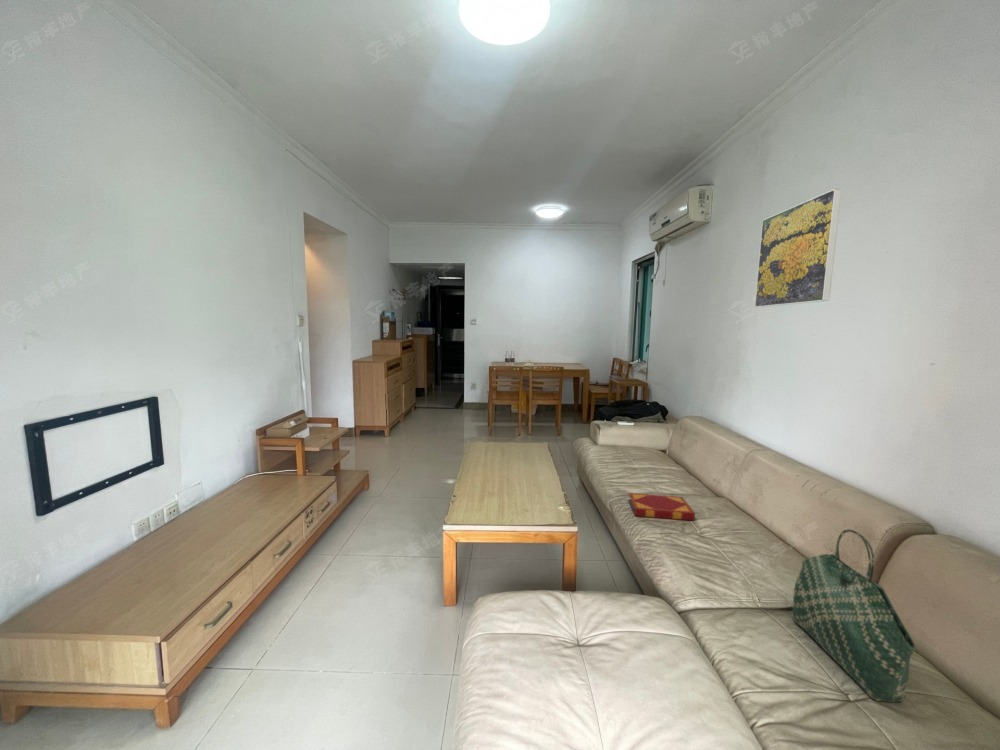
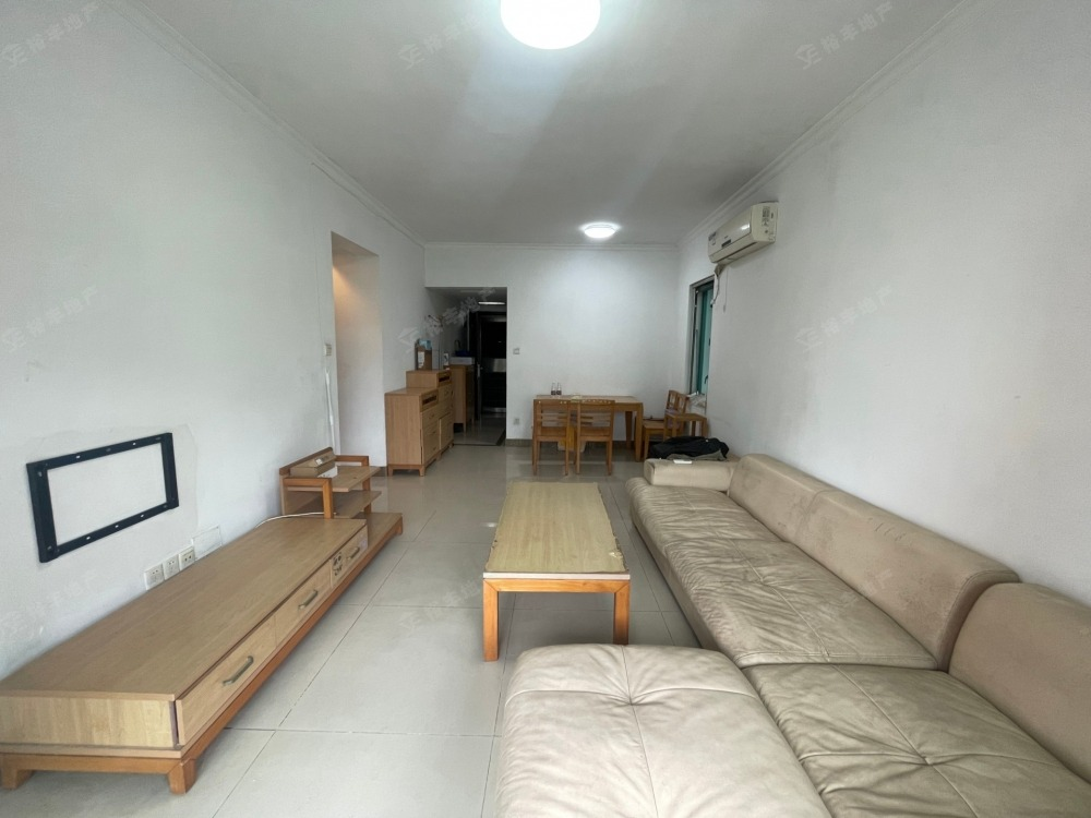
- tote bag (850, 596)
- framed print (792, 256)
- hardback book (659, 506)
